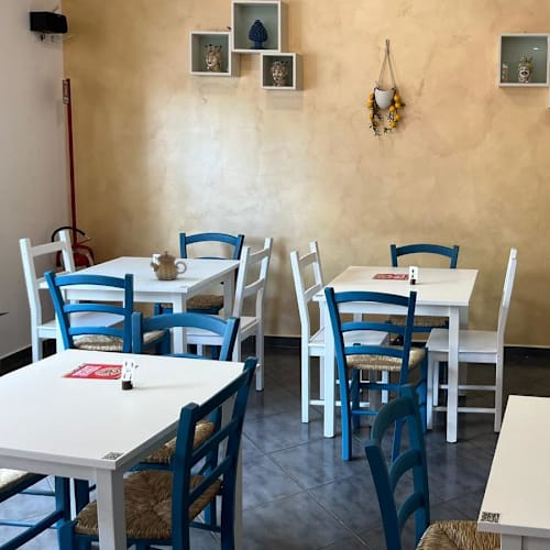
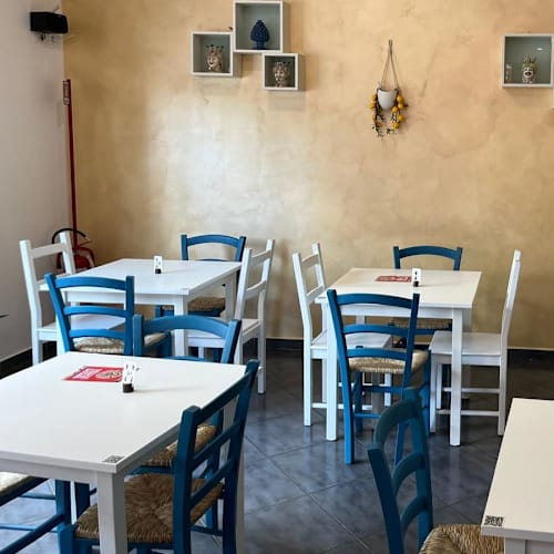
- teapot (168, 264)
